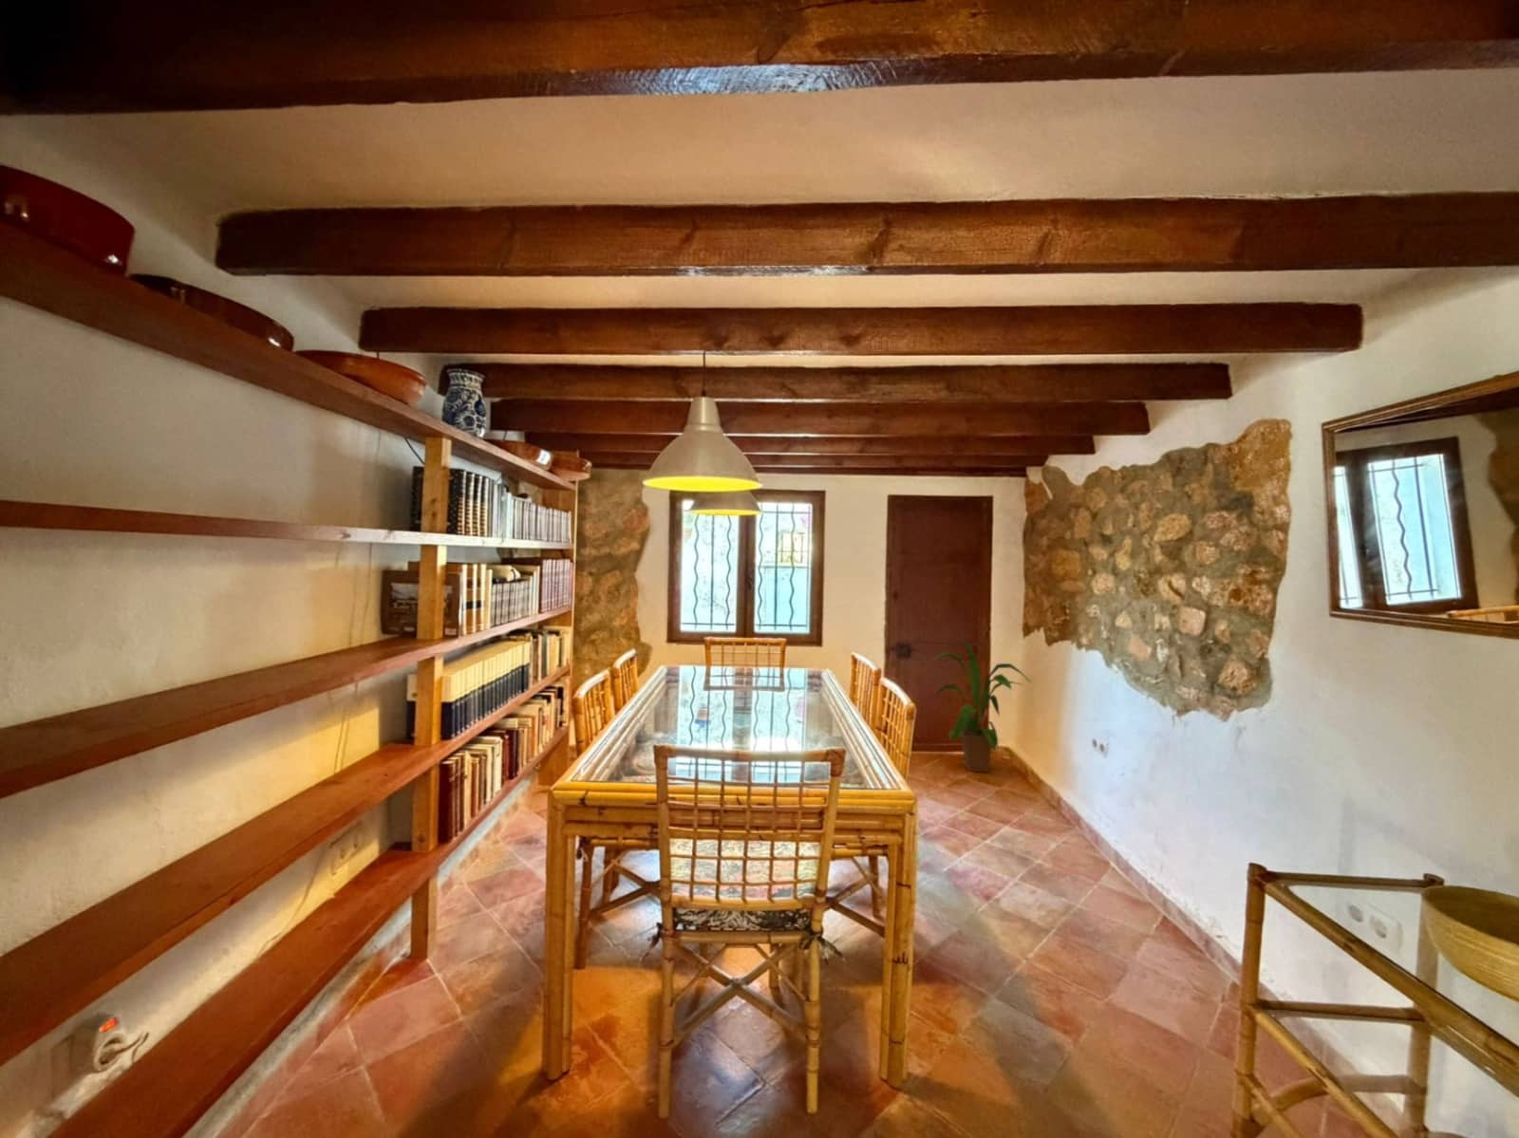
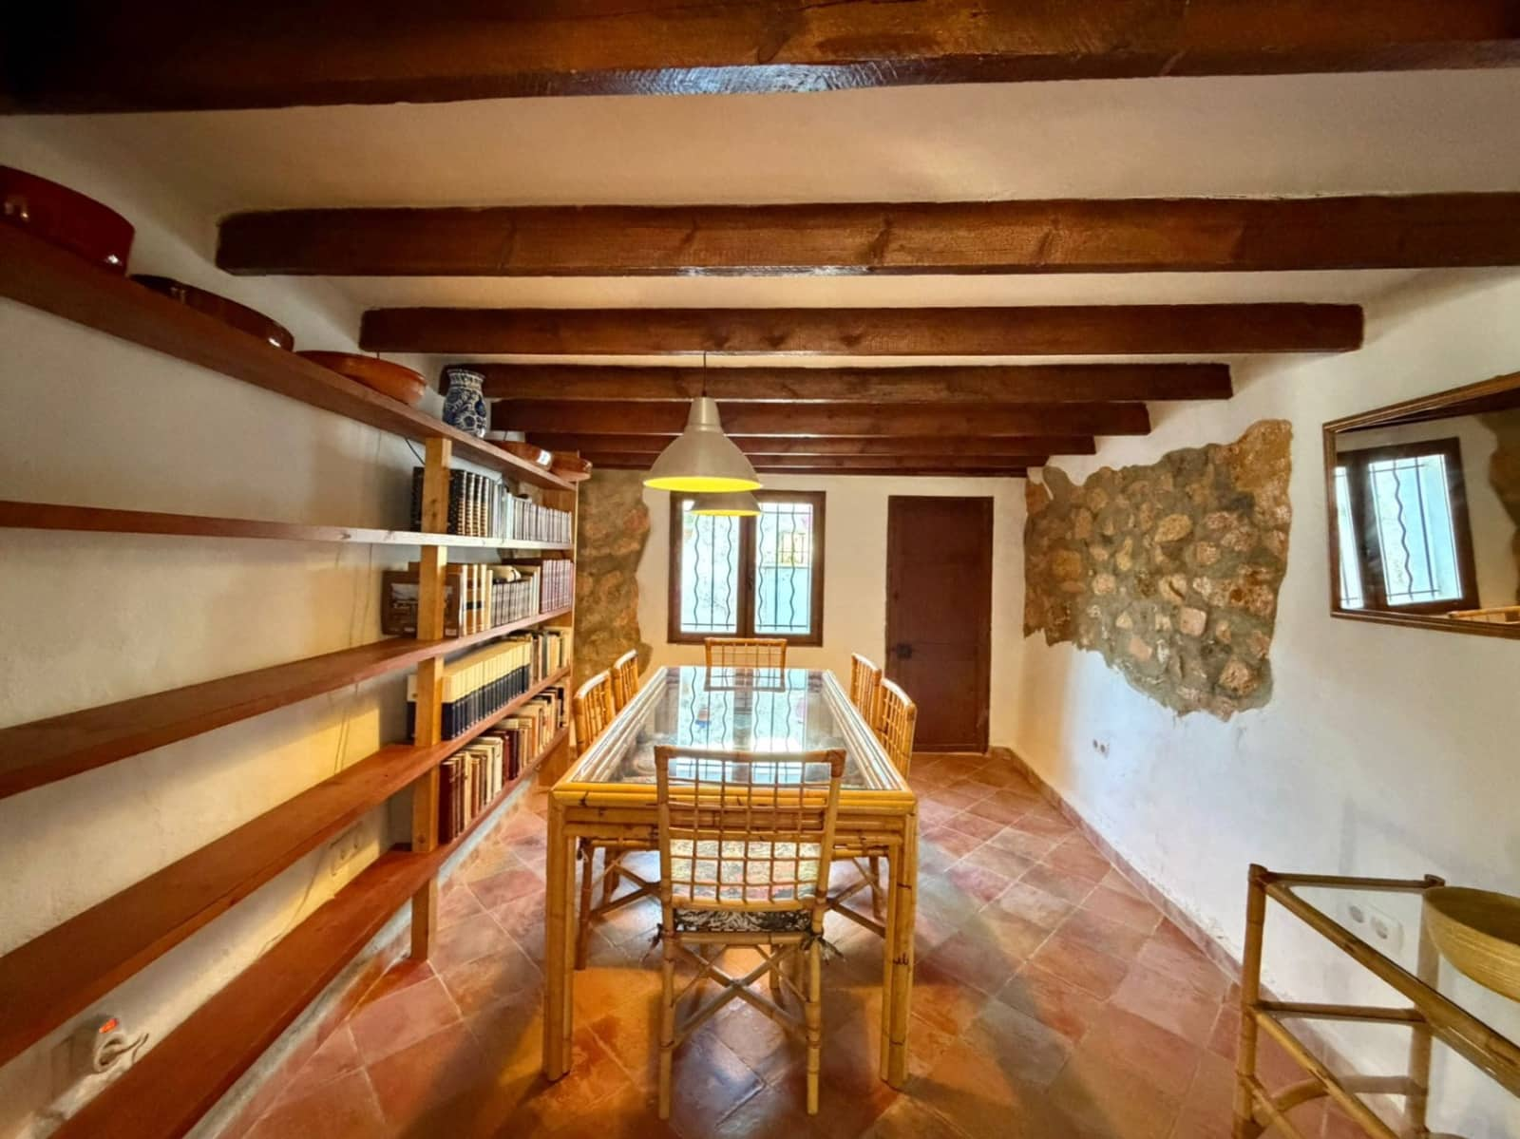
- house plant (978, 706)
